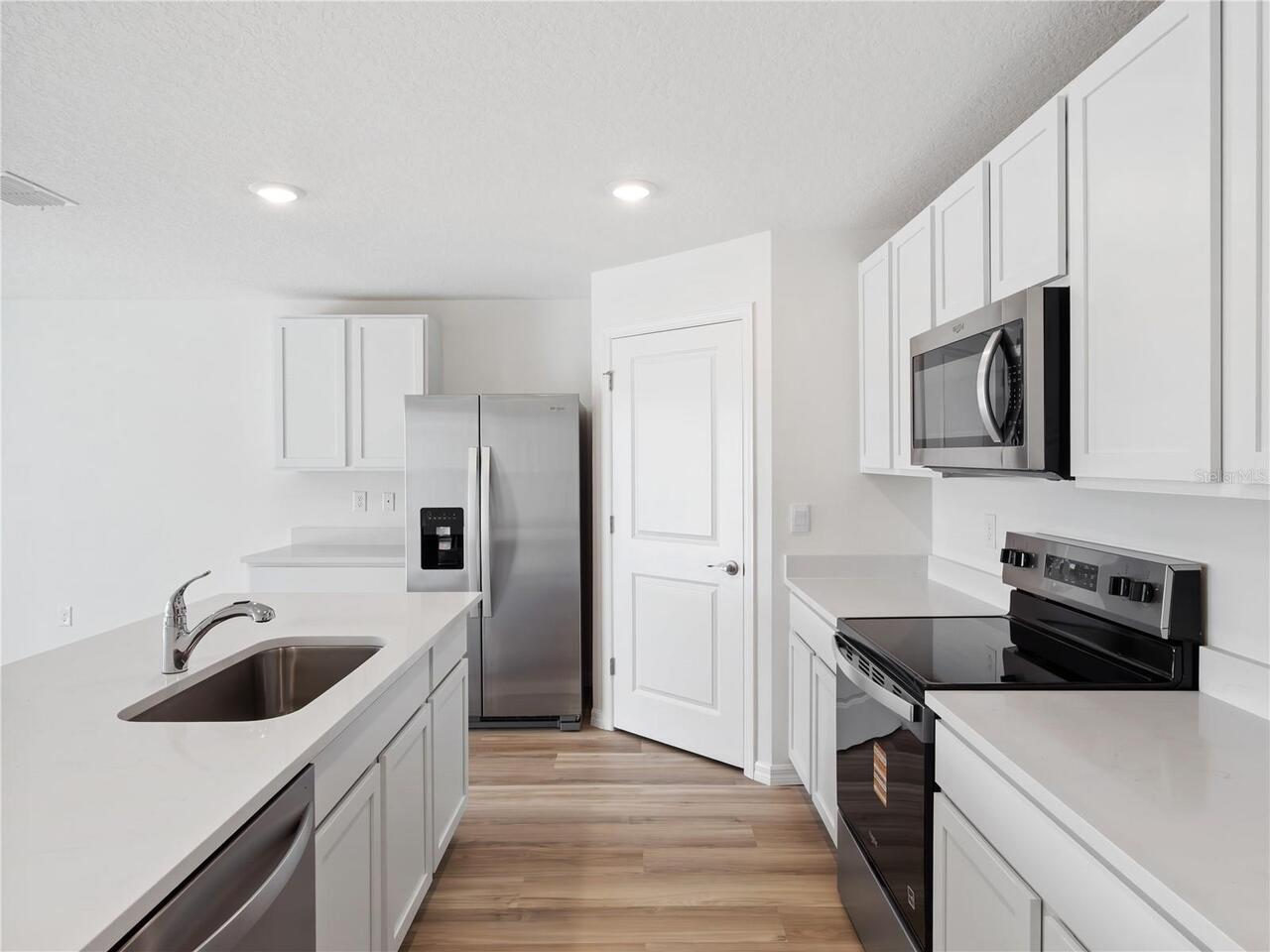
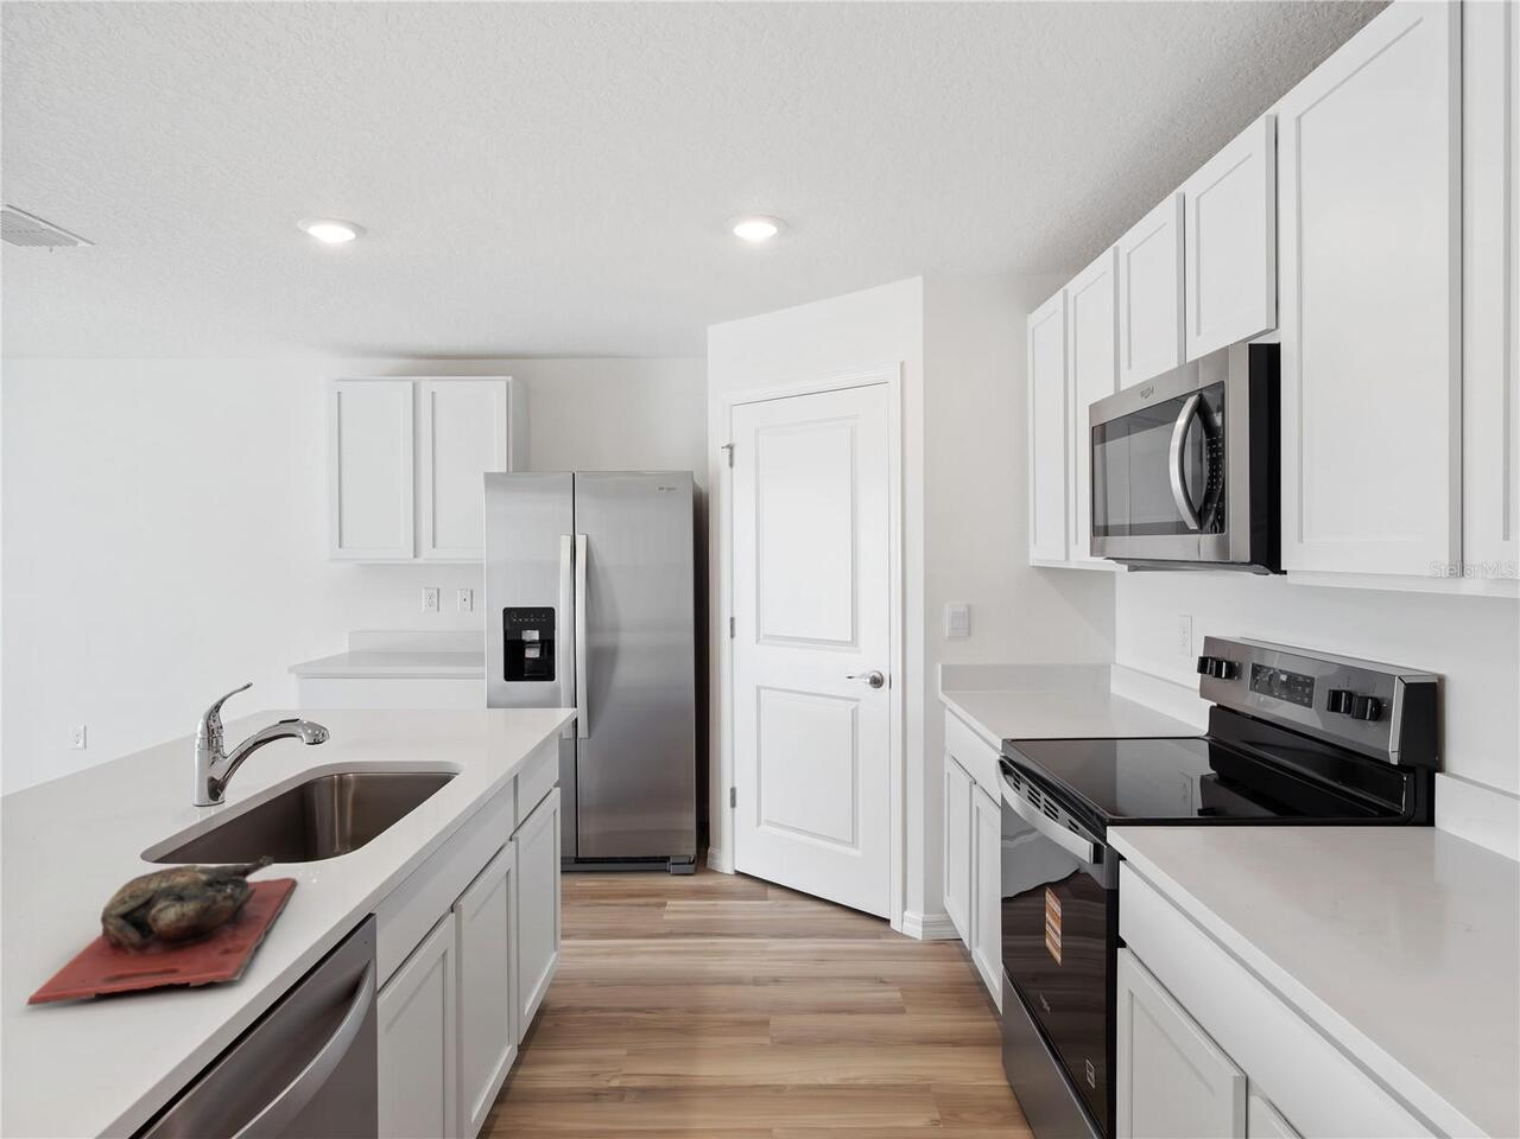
+ cutting board (184, 902)
